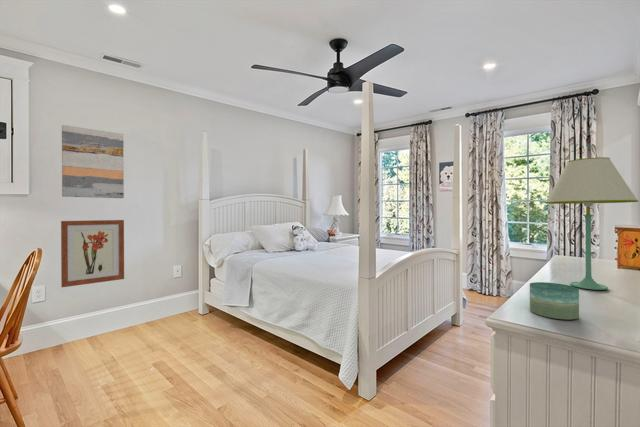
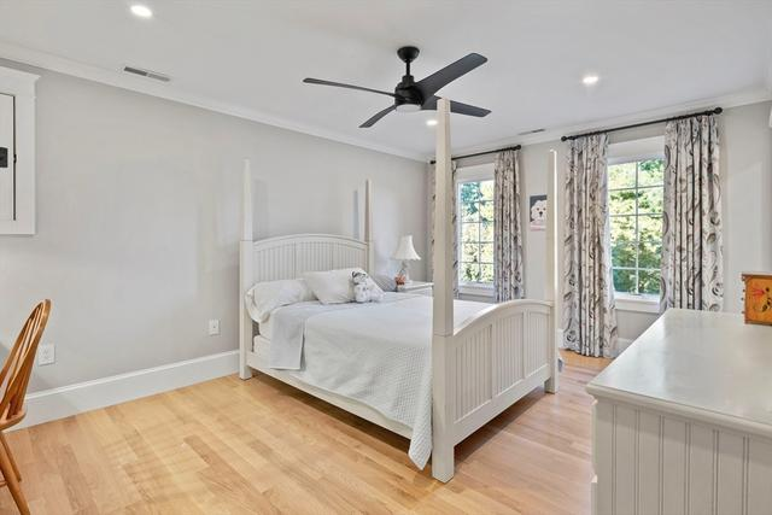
- candle (553, 299)
- wall art (94, 251)
- wall art (94, 163)
- table lamp (588, 223)
